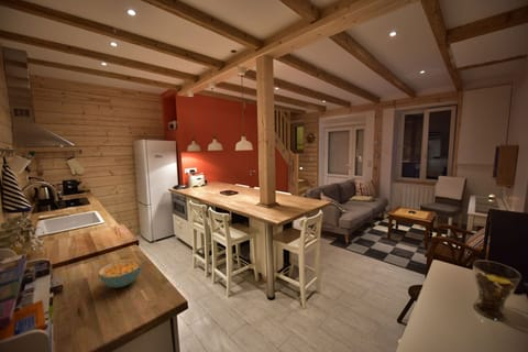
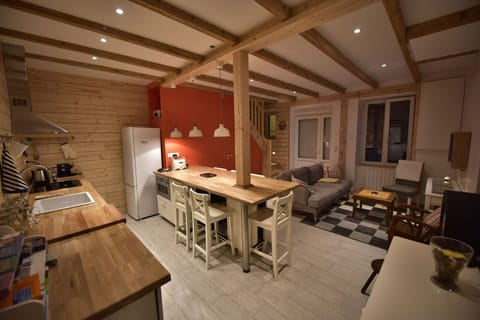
- cereal bowl (121, 275)
